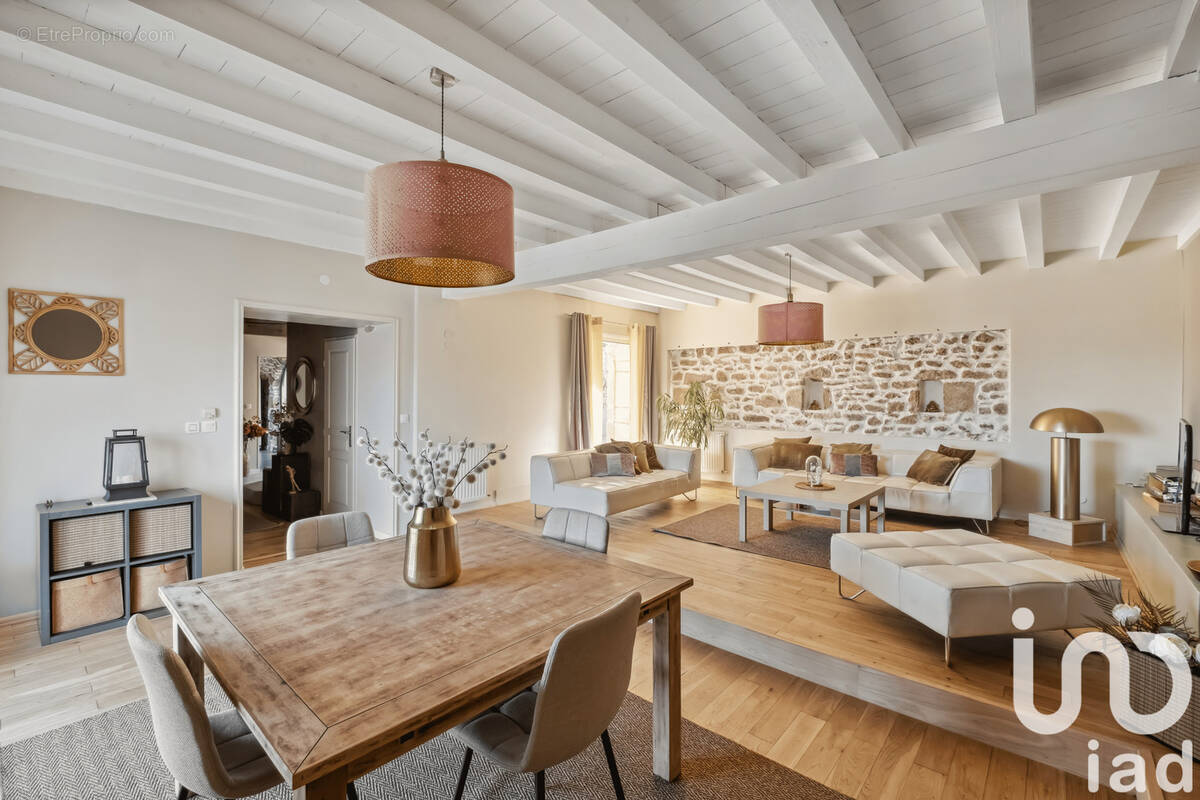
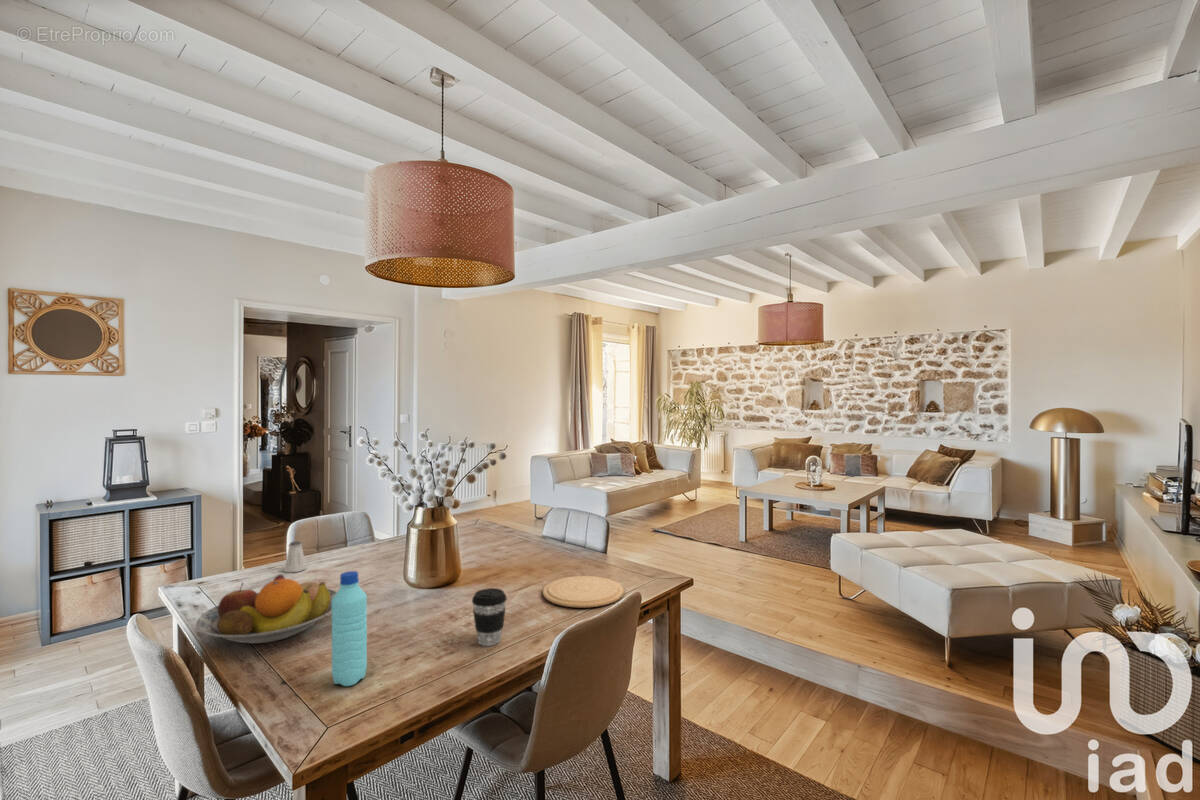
+ coffee cup (489, 617)
+ fruit bowl (273, 603)
+ plate (583, 589)
+ water bottle (349, 626)
+ saltshaker (295, 555)
